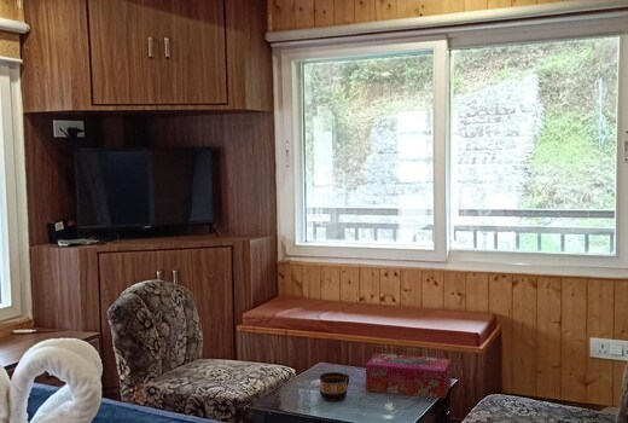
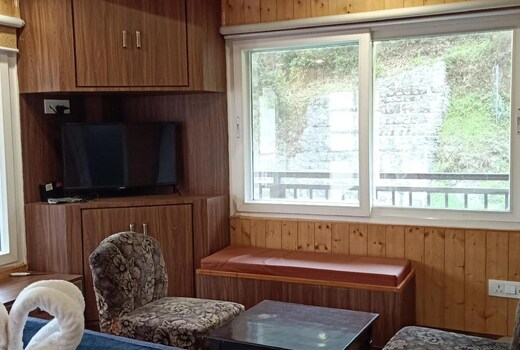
- cup (335, 387)
- tissue box (408, 375)
